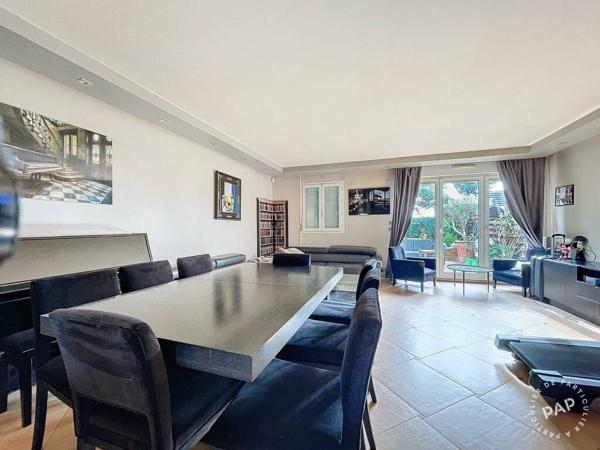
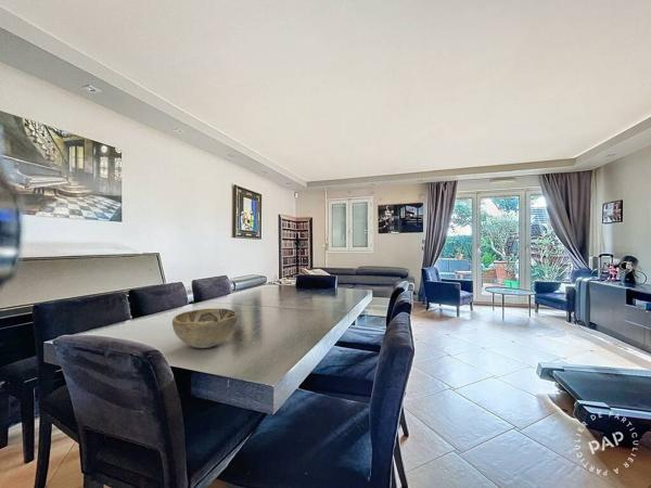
+ decorative bowl (205, 329)
